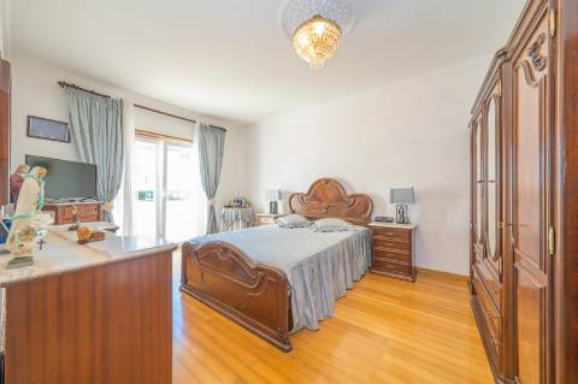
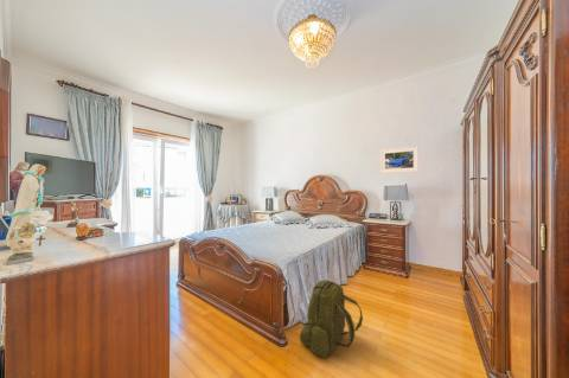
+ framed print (398, 160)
+ backpack (331, 312)
